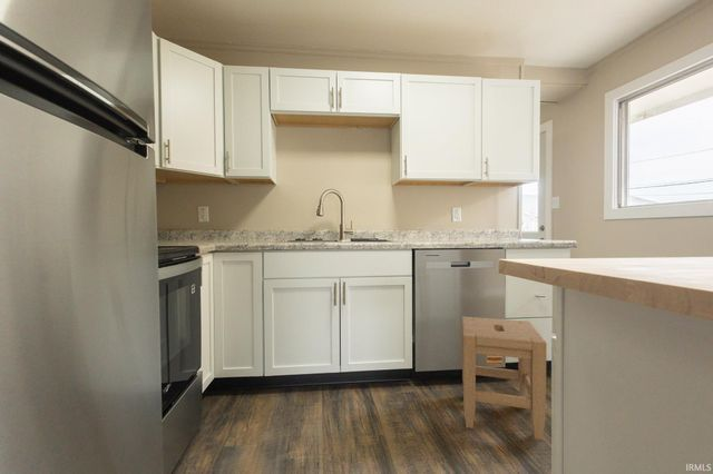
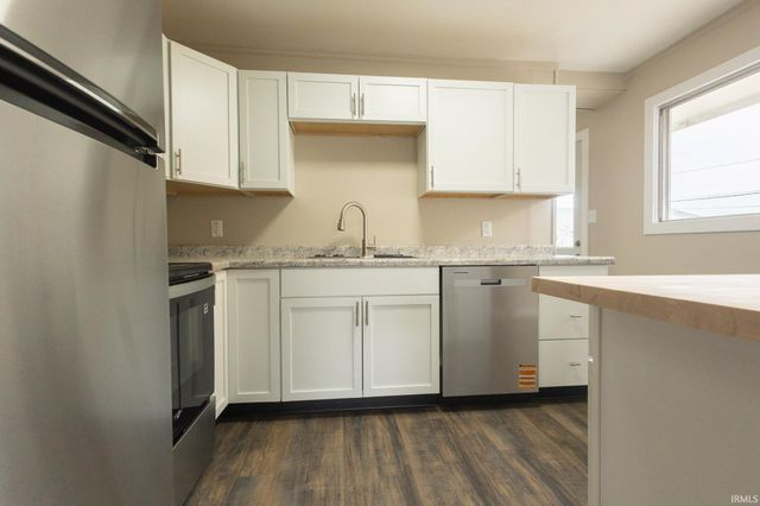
- stool (498, 371)
